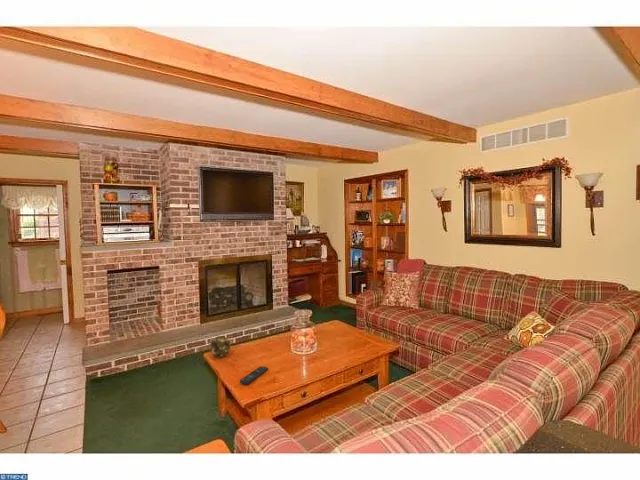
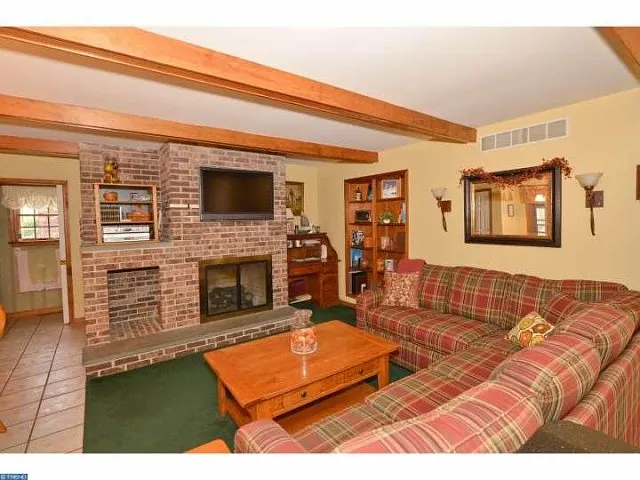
- decorative ball (220, 346)
- remote control (254, 374)
